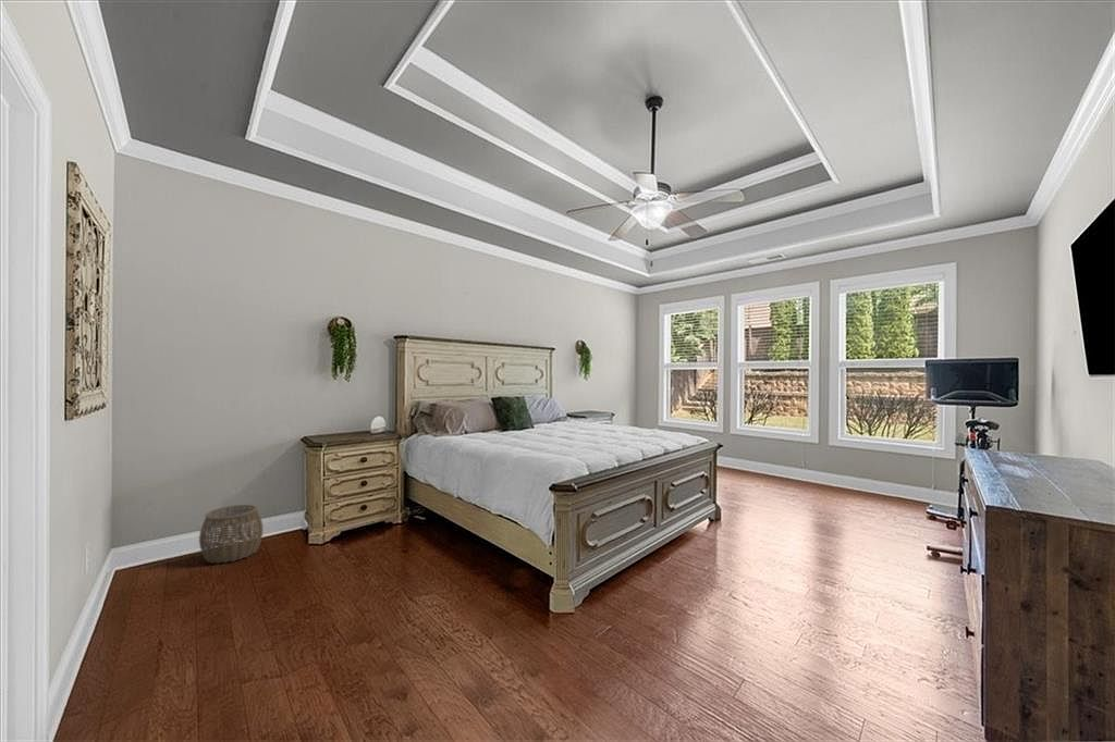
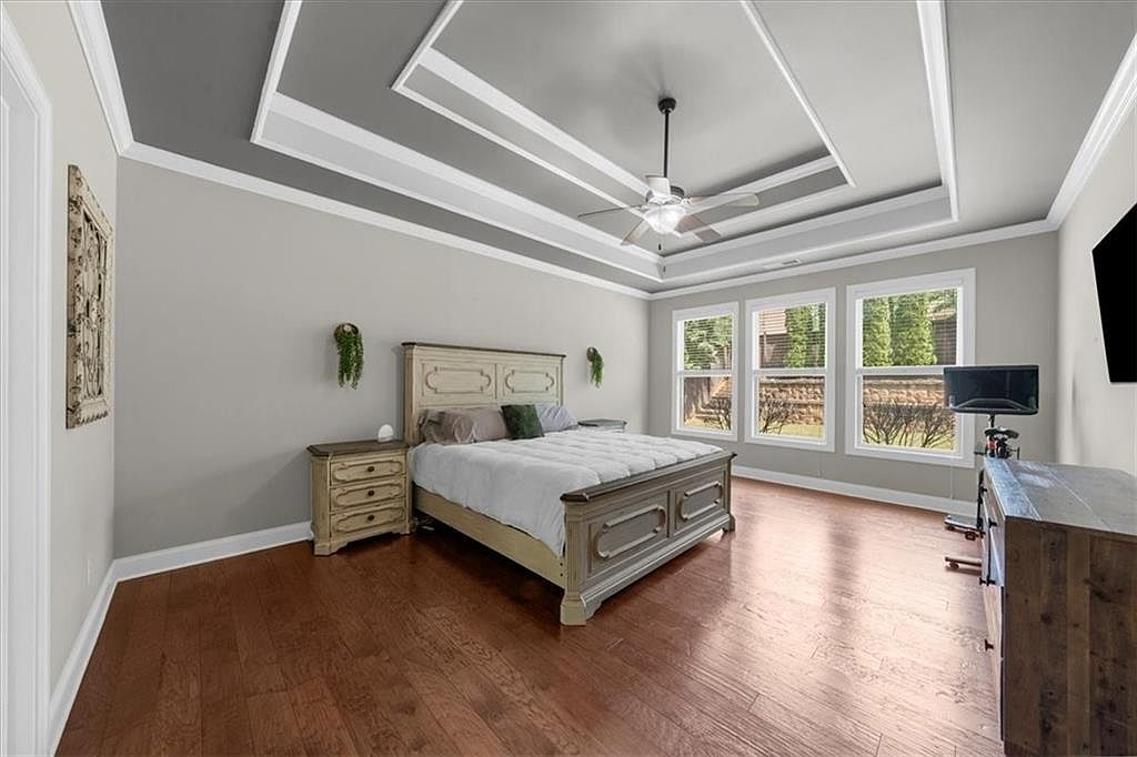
- woven basket (232, 532)
